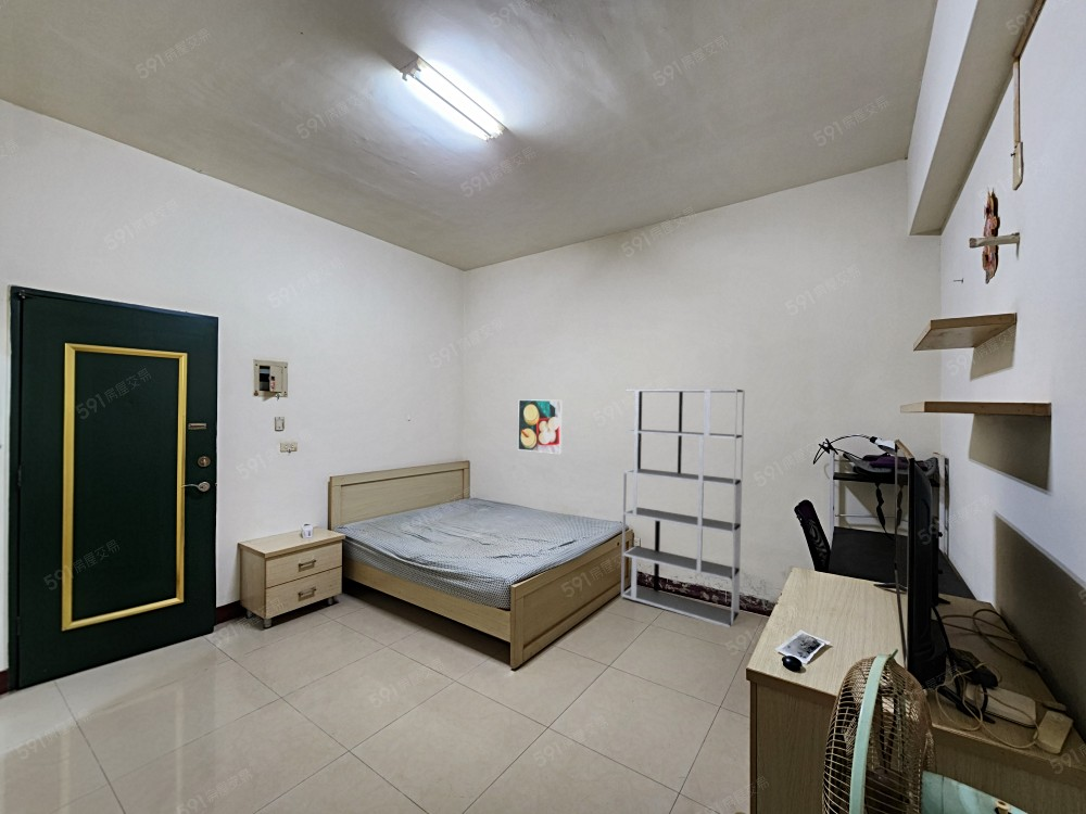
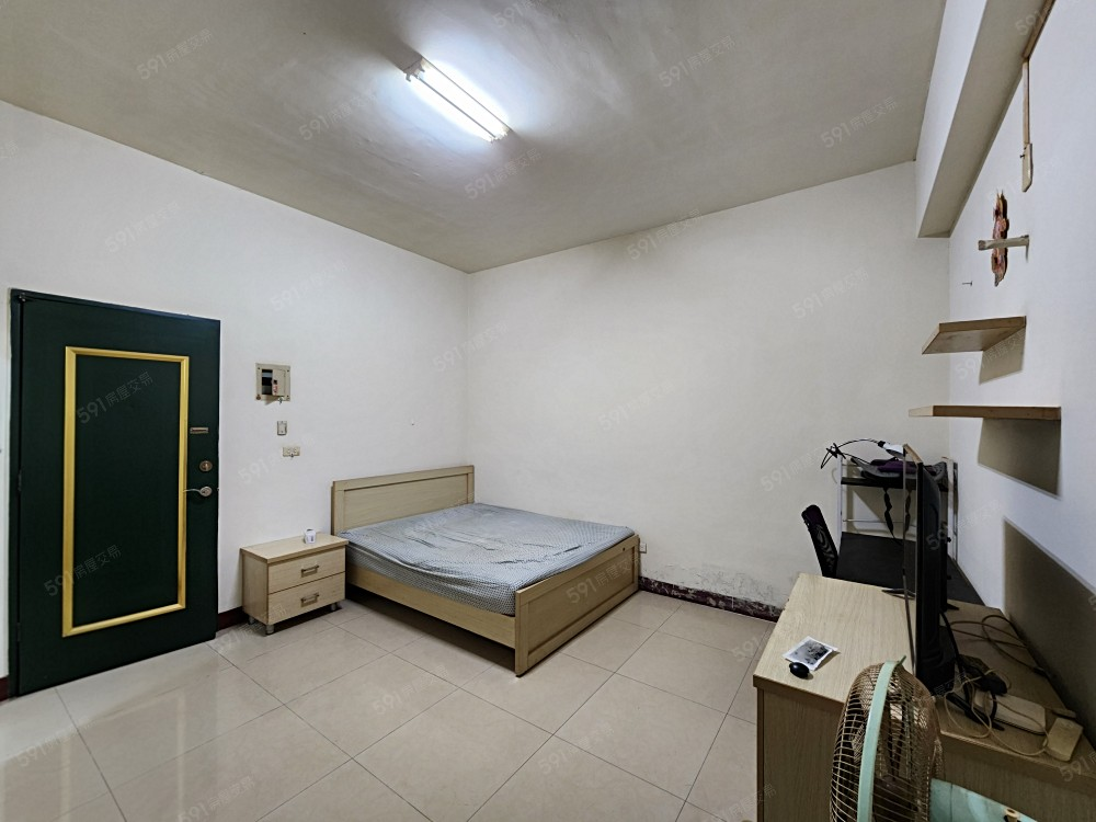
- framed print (539, 425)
- shelving unit (677, 513)
